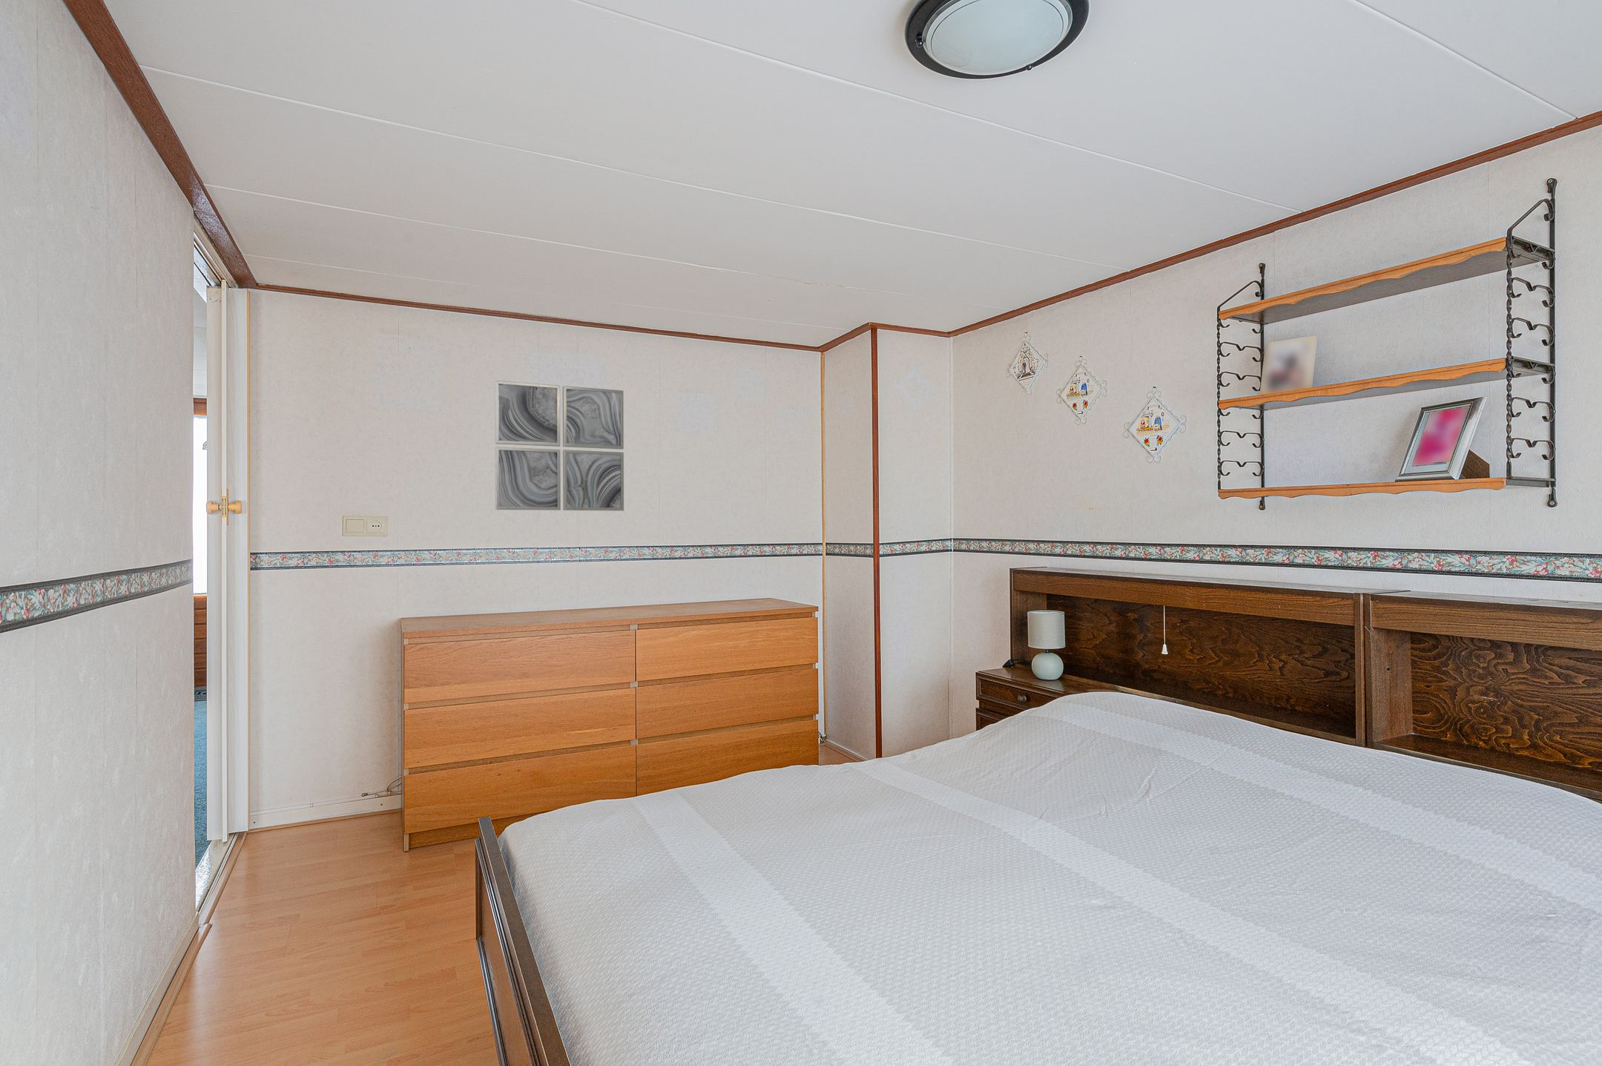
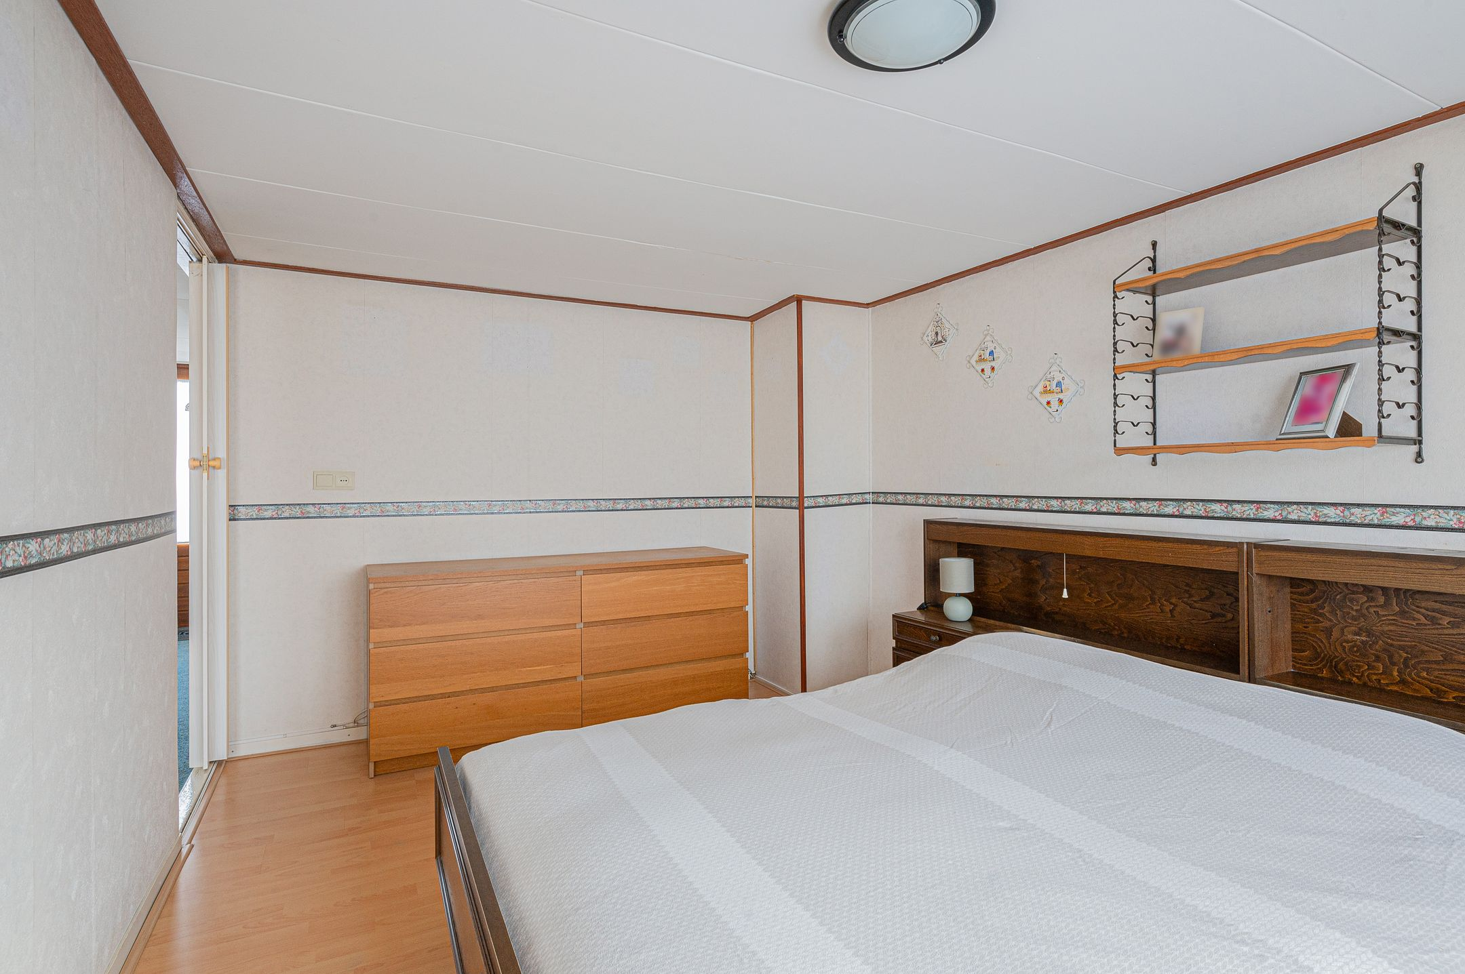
- wall art (559, 450)
